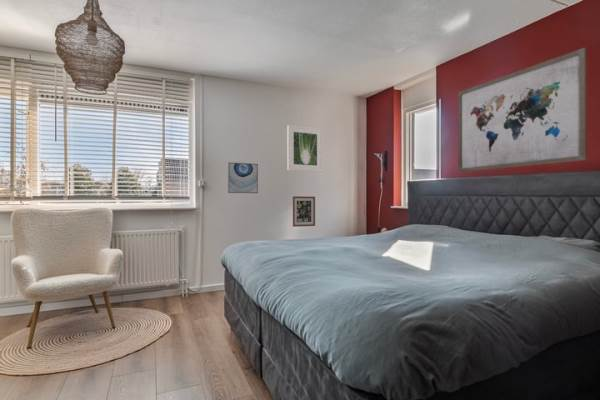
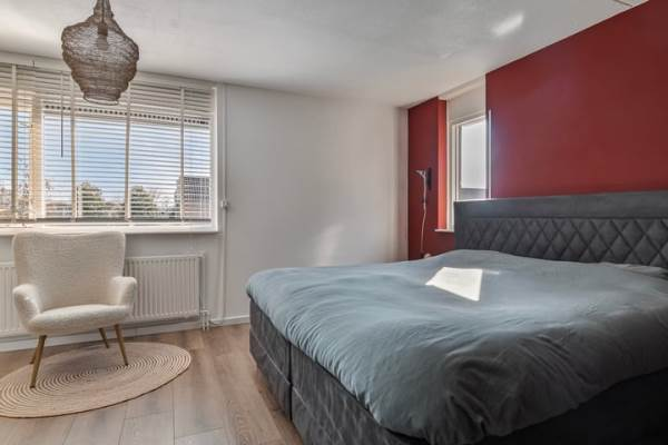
- wall art (304, 211)
- wall art (243, 178)
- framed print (305, 149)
- wall art (511, 120)
